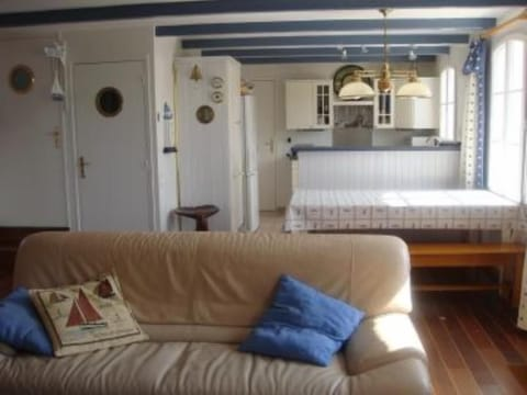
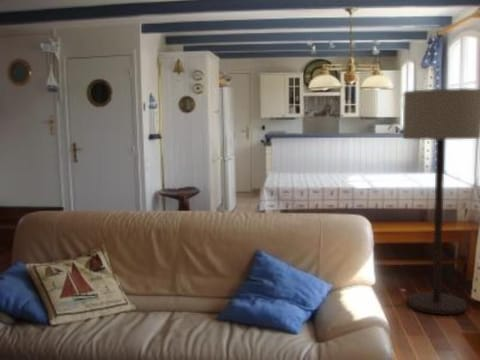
+ floor lamp (438, 200)
